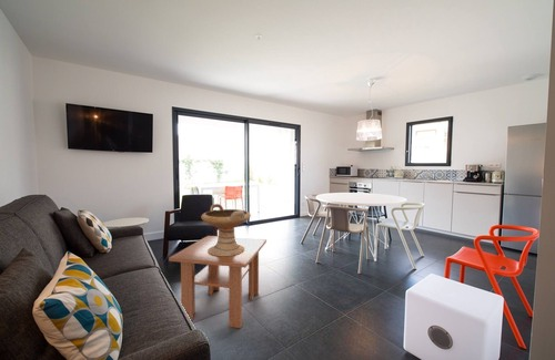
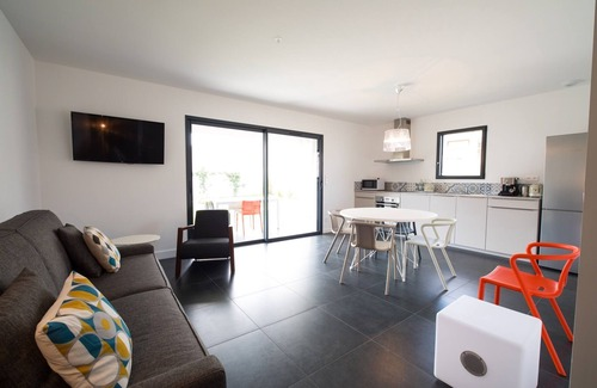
- coffee table (223, 276)
- decorative bowl (226, 228)
